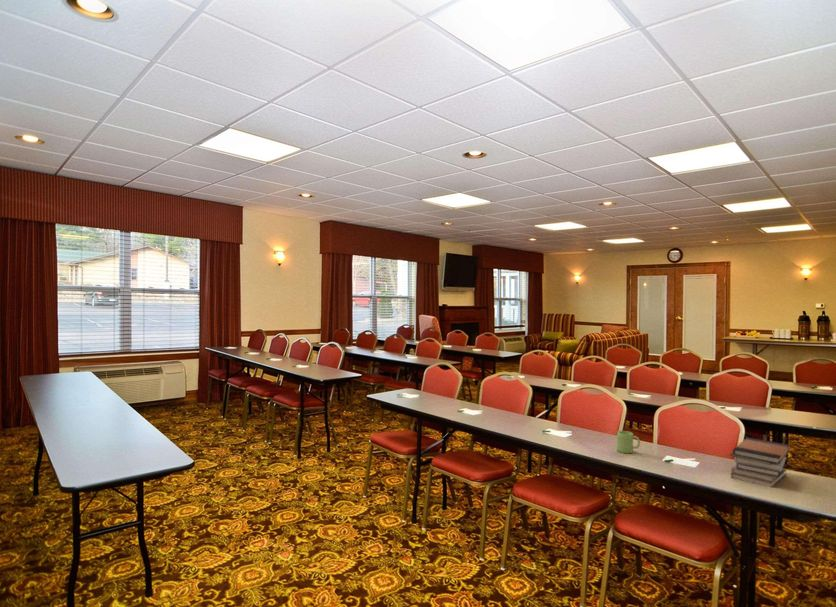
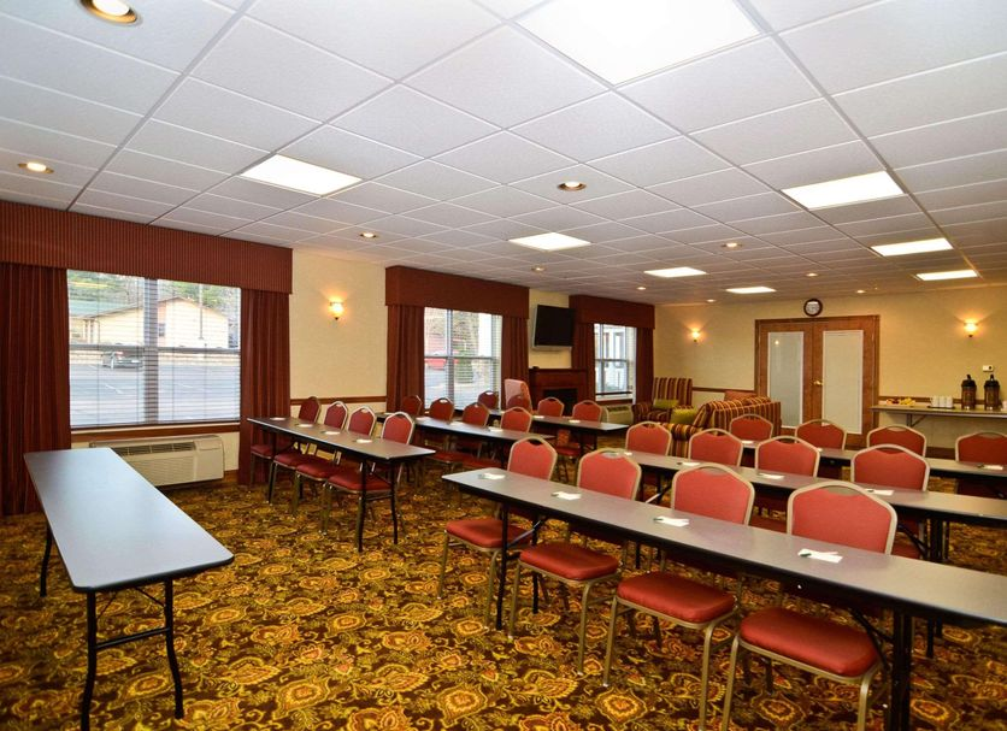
- book stack (760, 461)
- mug (628, 442)
